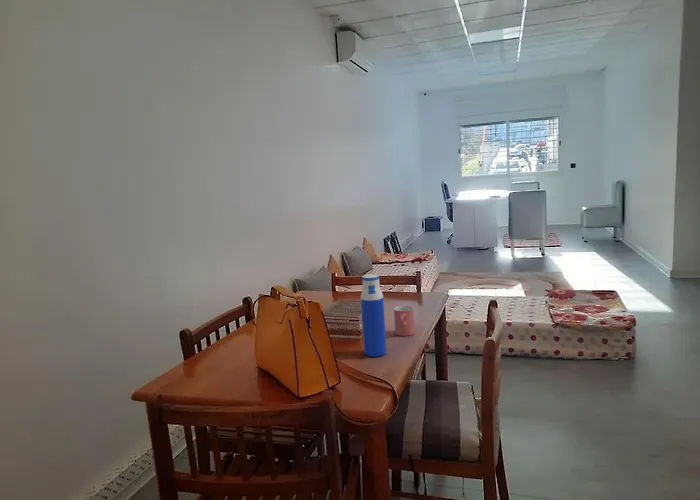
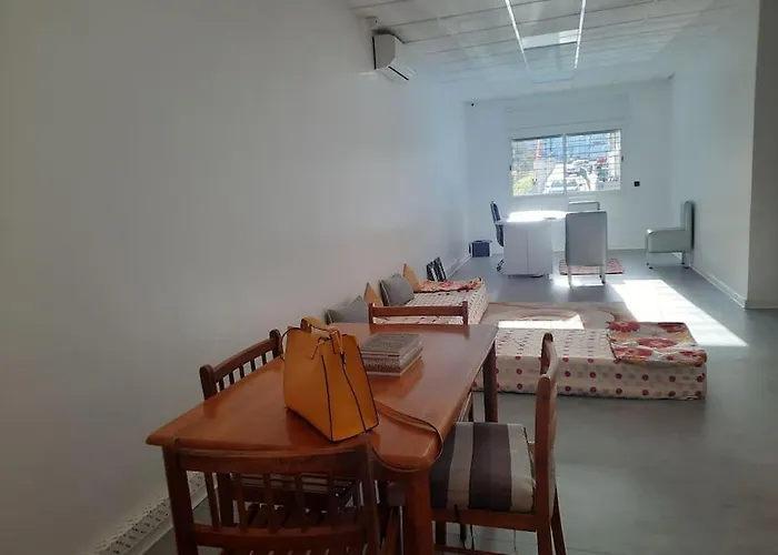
- cup (403, 321)
- water bottle (373, 314)
